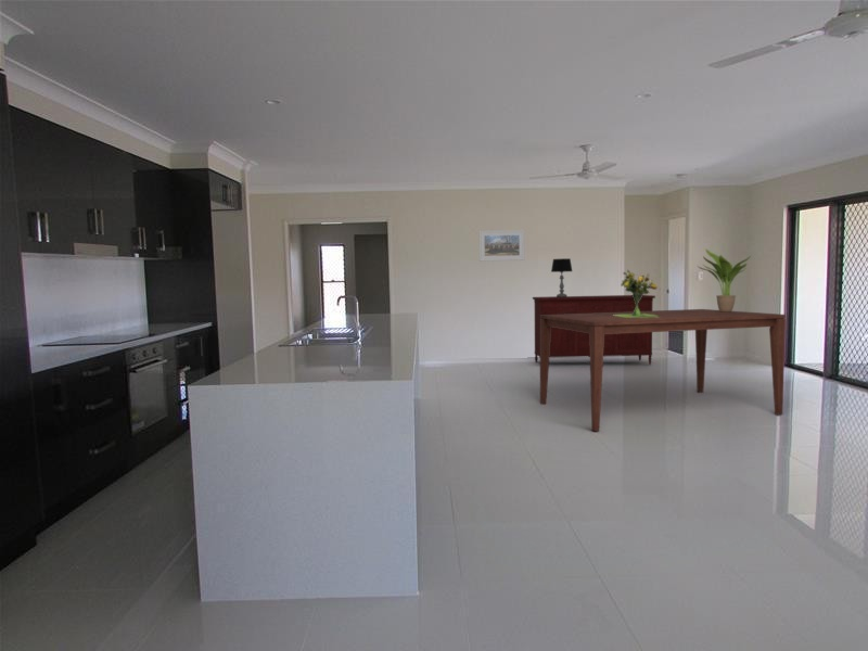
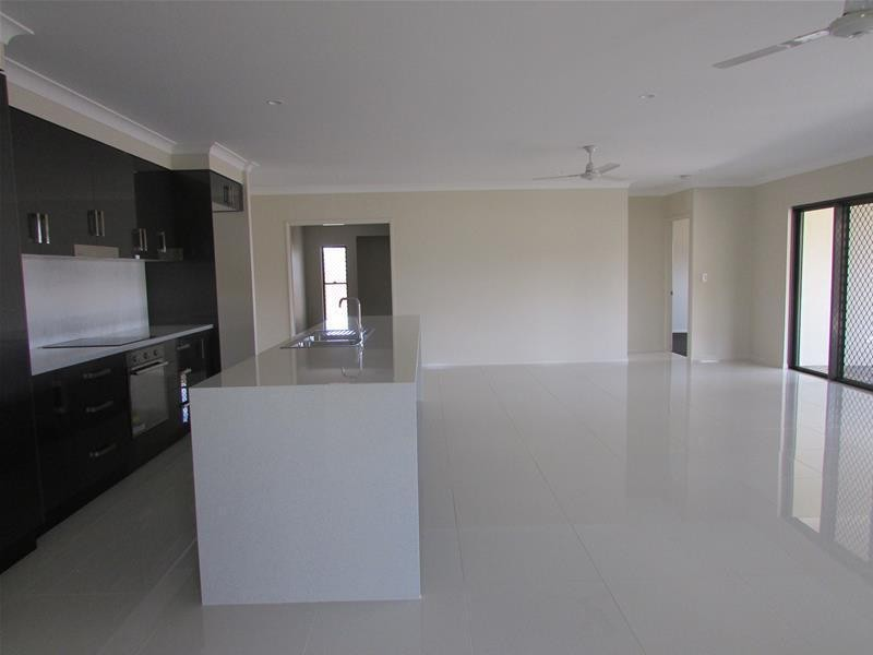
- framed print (501, 245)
- table lamp (561, 278)
- sideboard (588, 333)
- dining table (655, 331)
- potted plant (720, 279)
- bouquet (639, 292)
